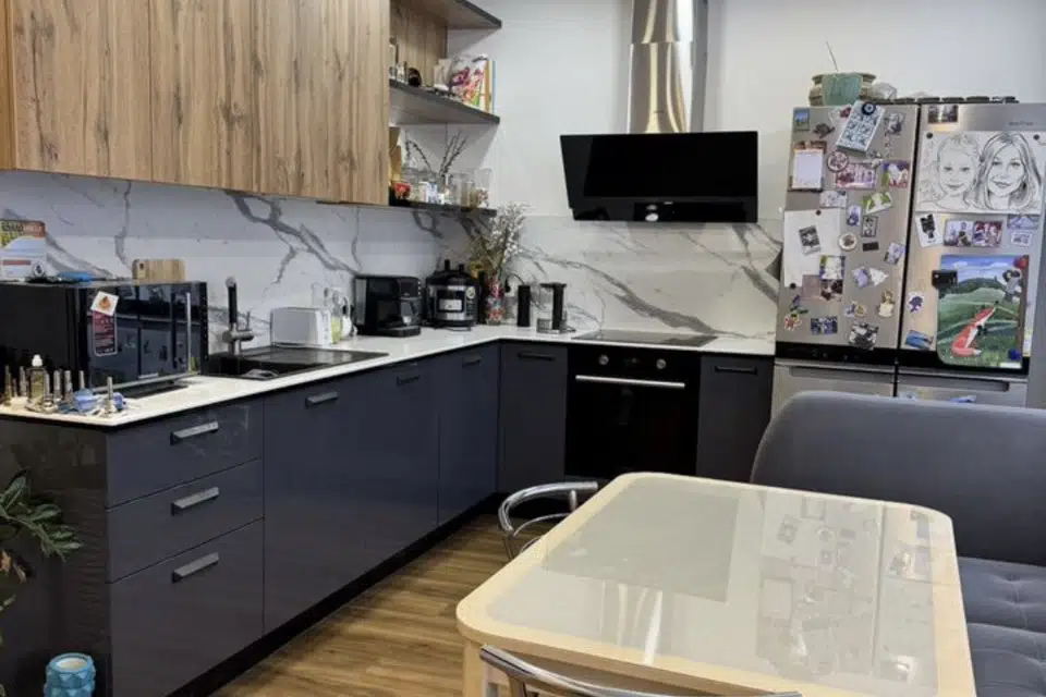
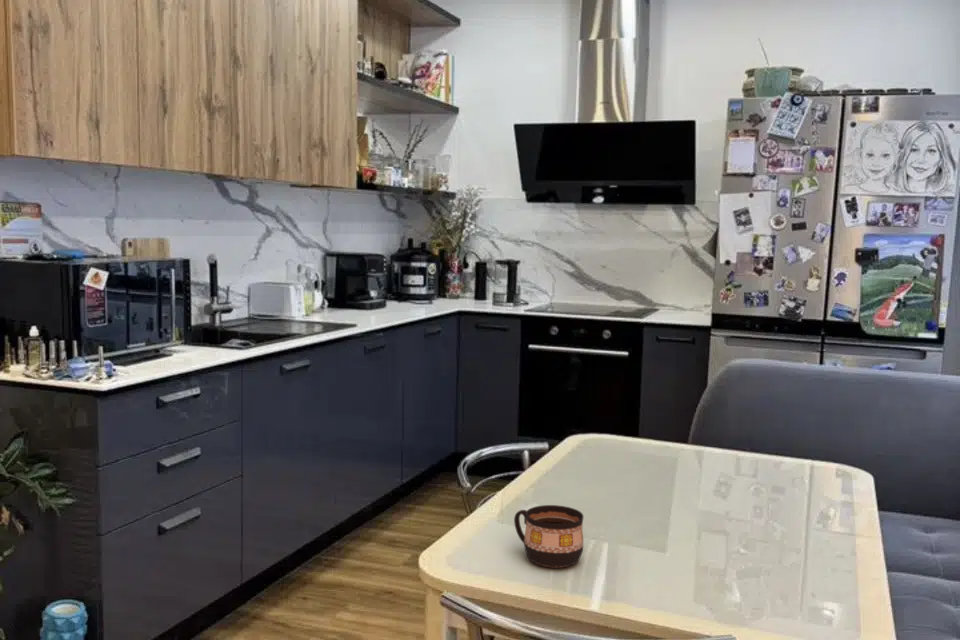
+ cup (552, 535)
